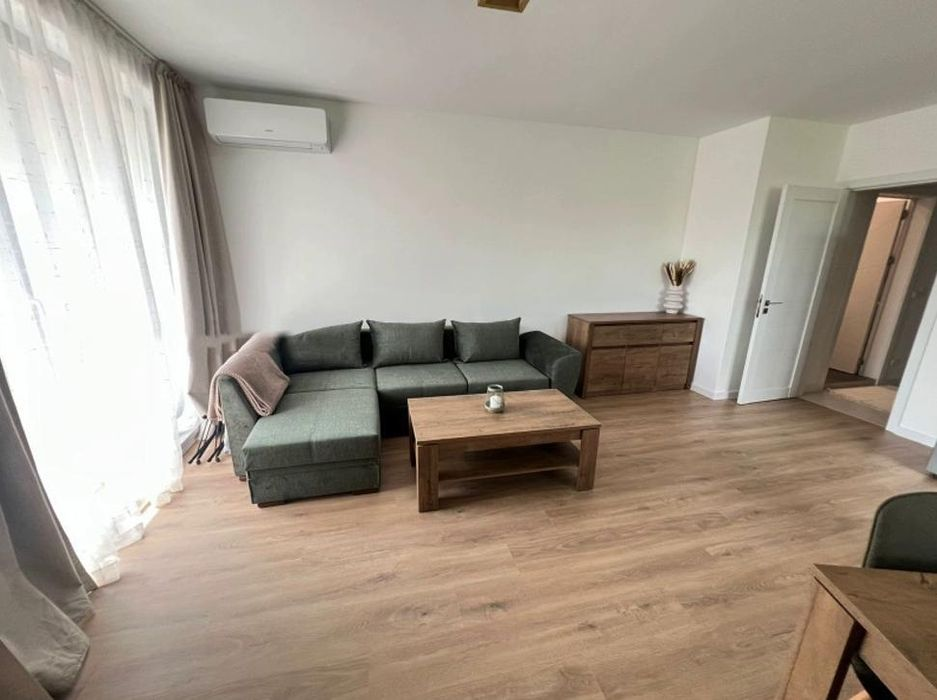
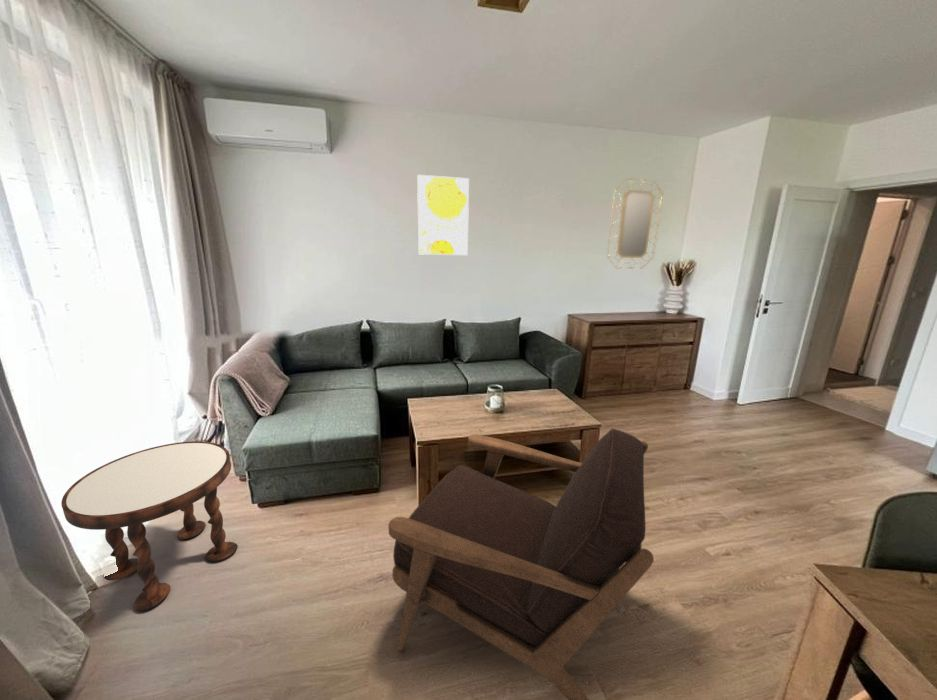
+ side table (164, 515)
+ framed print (443, 216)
+ armchair (518, 528)
+ home mirror (636, 225)
